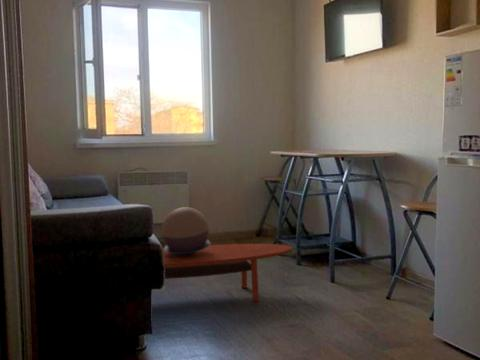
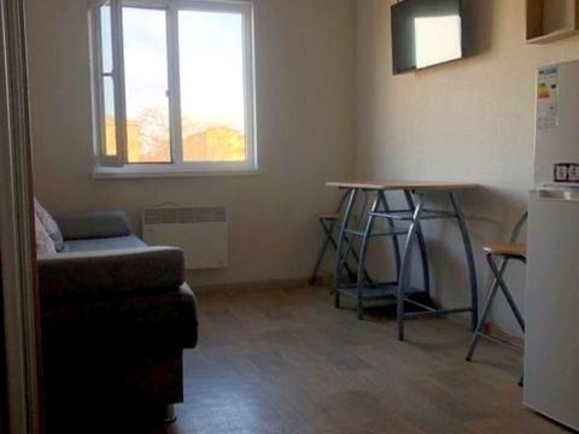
- decorative bowl (186, 230)
- coffee table (196, 276)
